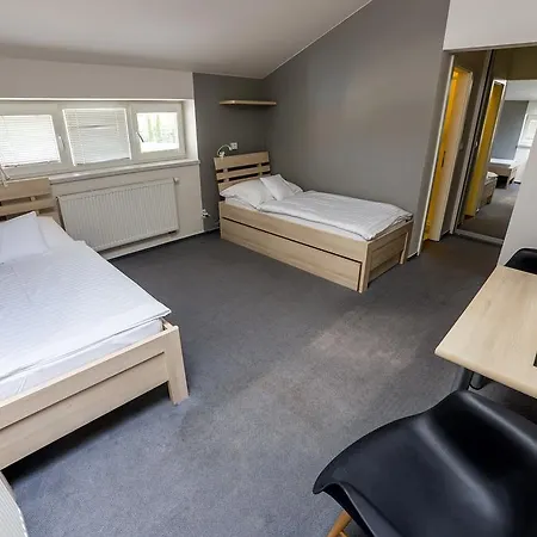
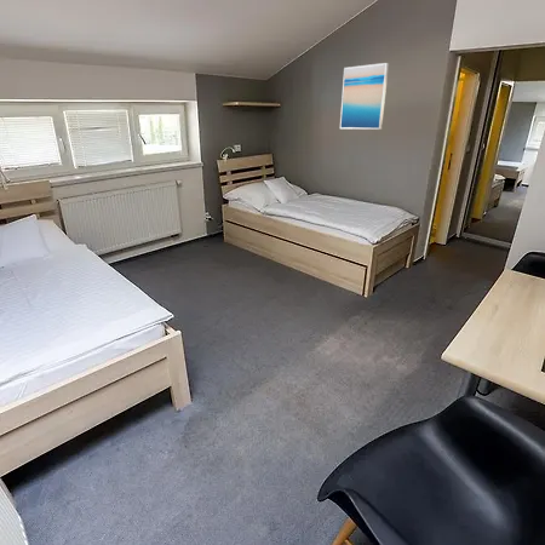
+ wall art (362, 98)
